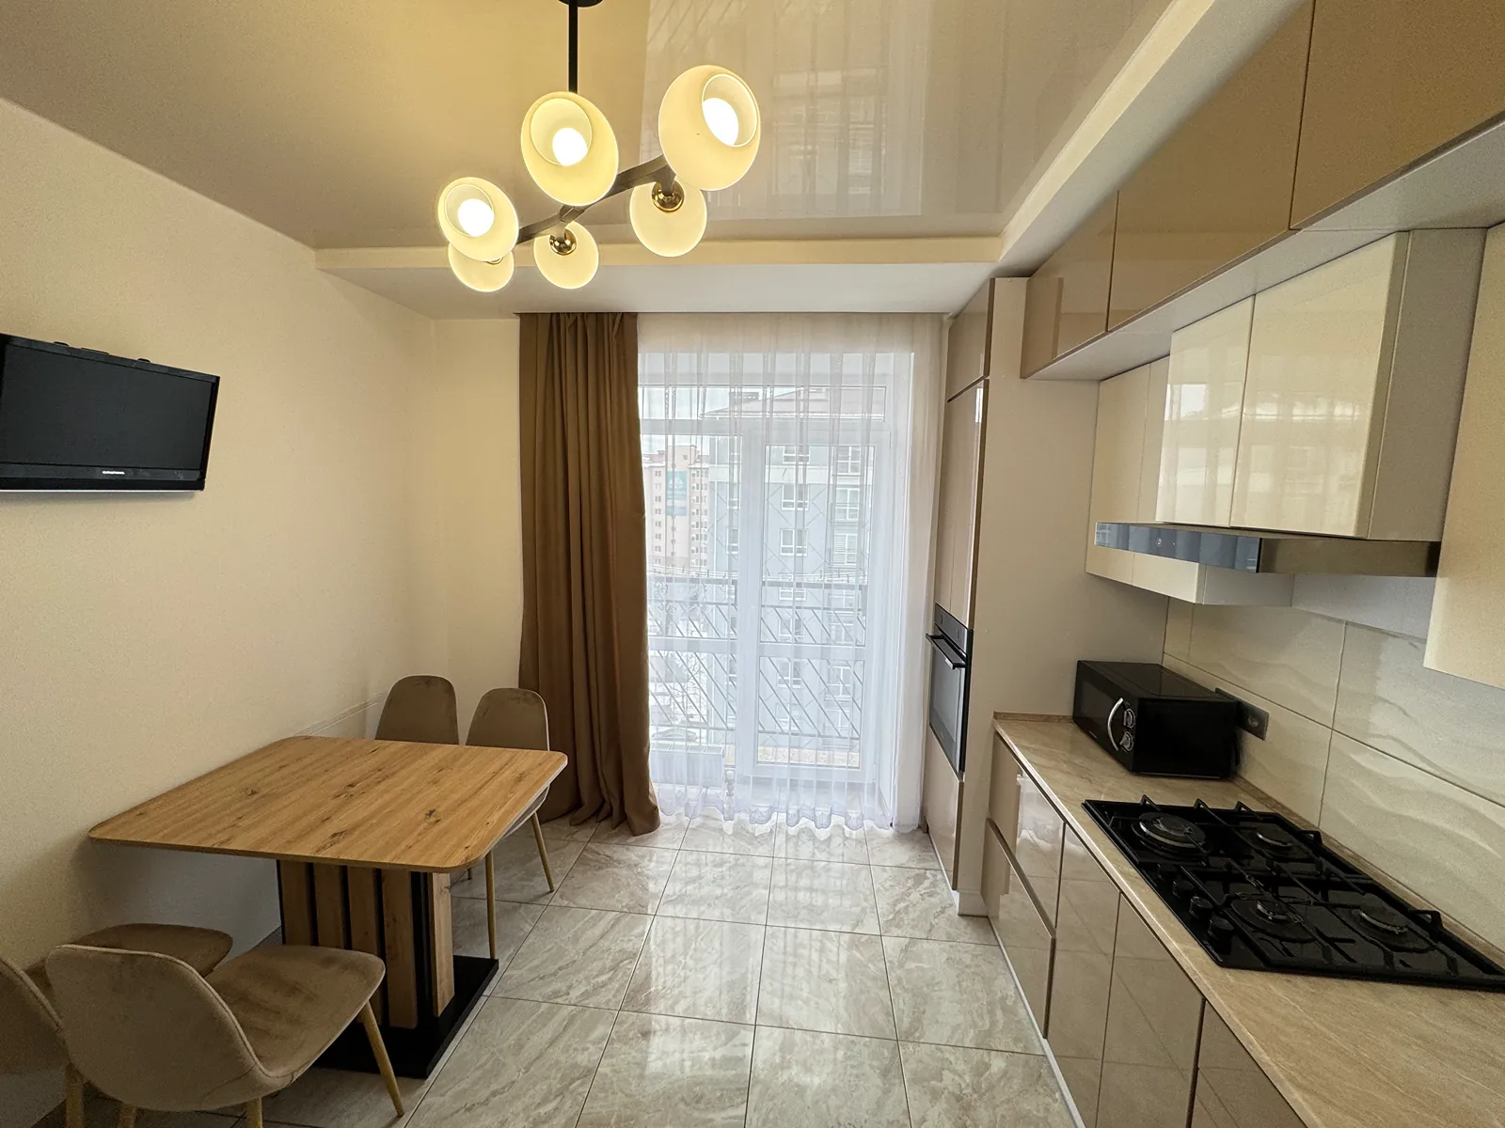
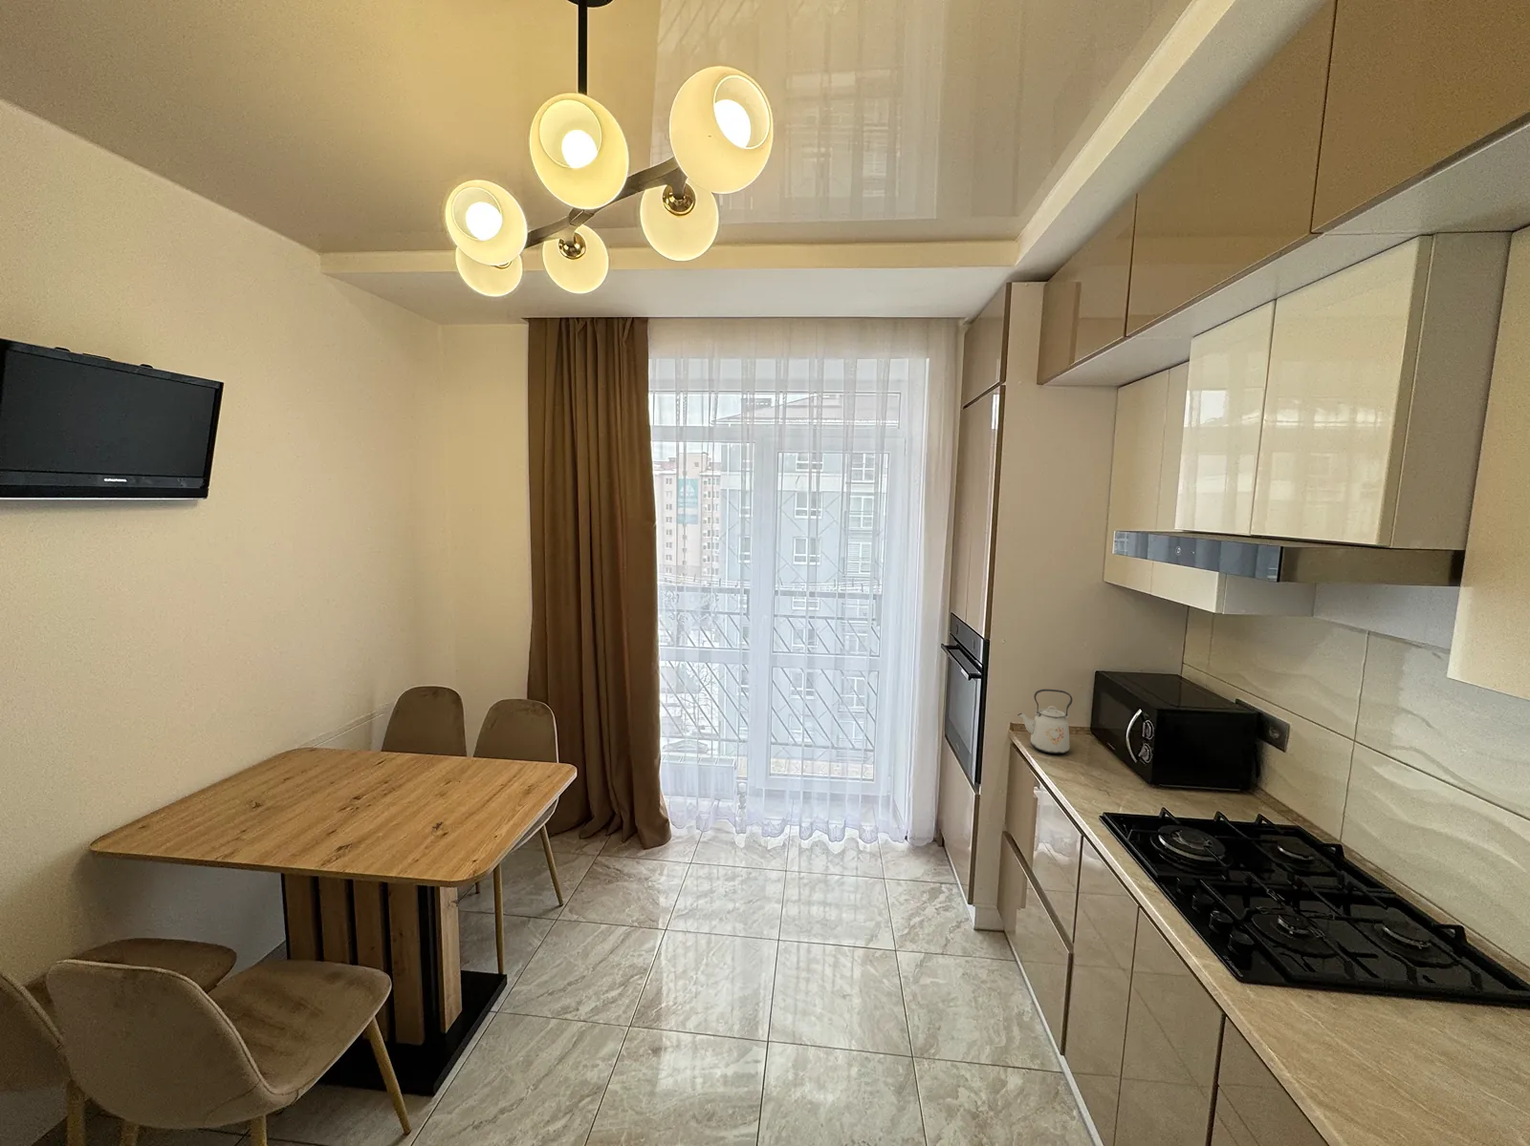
+ kettle (1043, 719)
